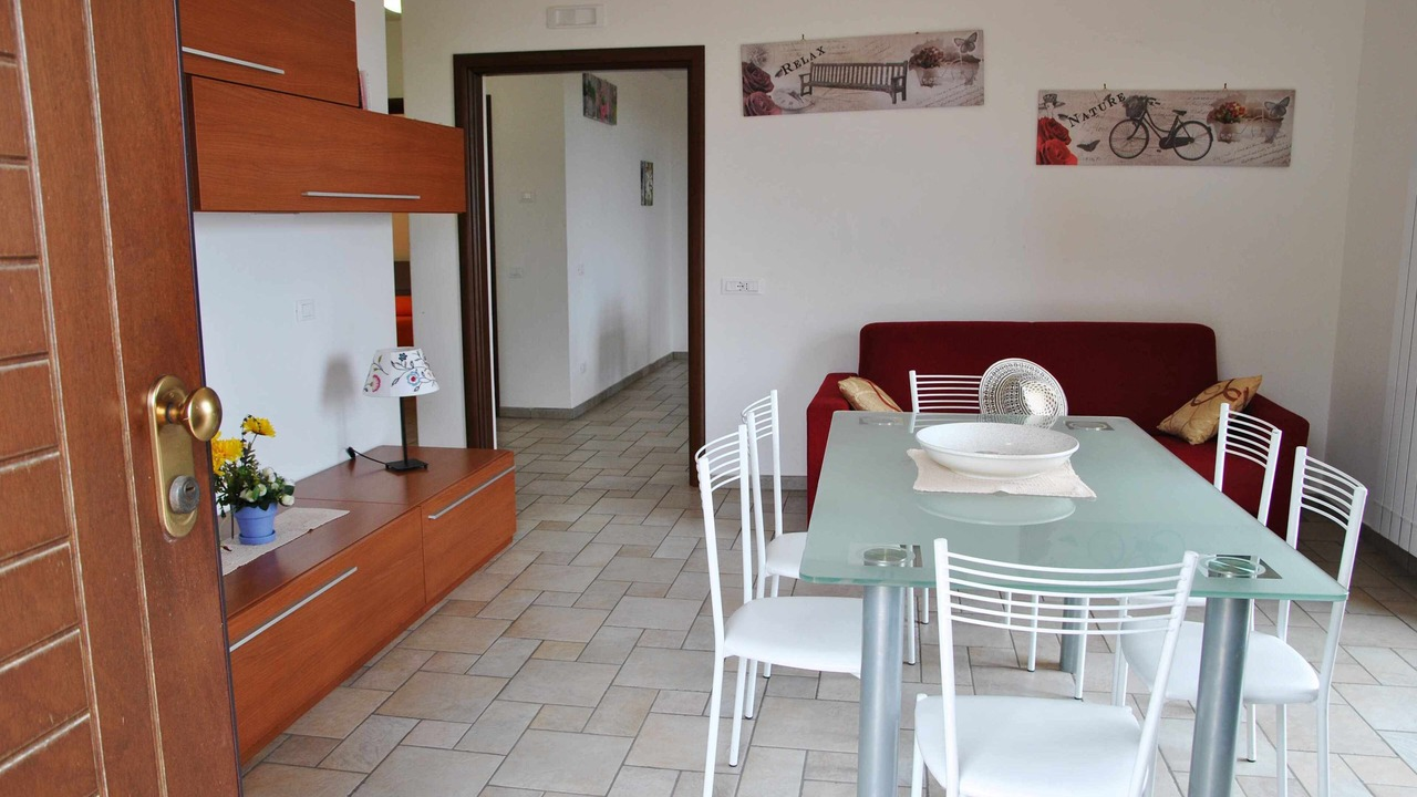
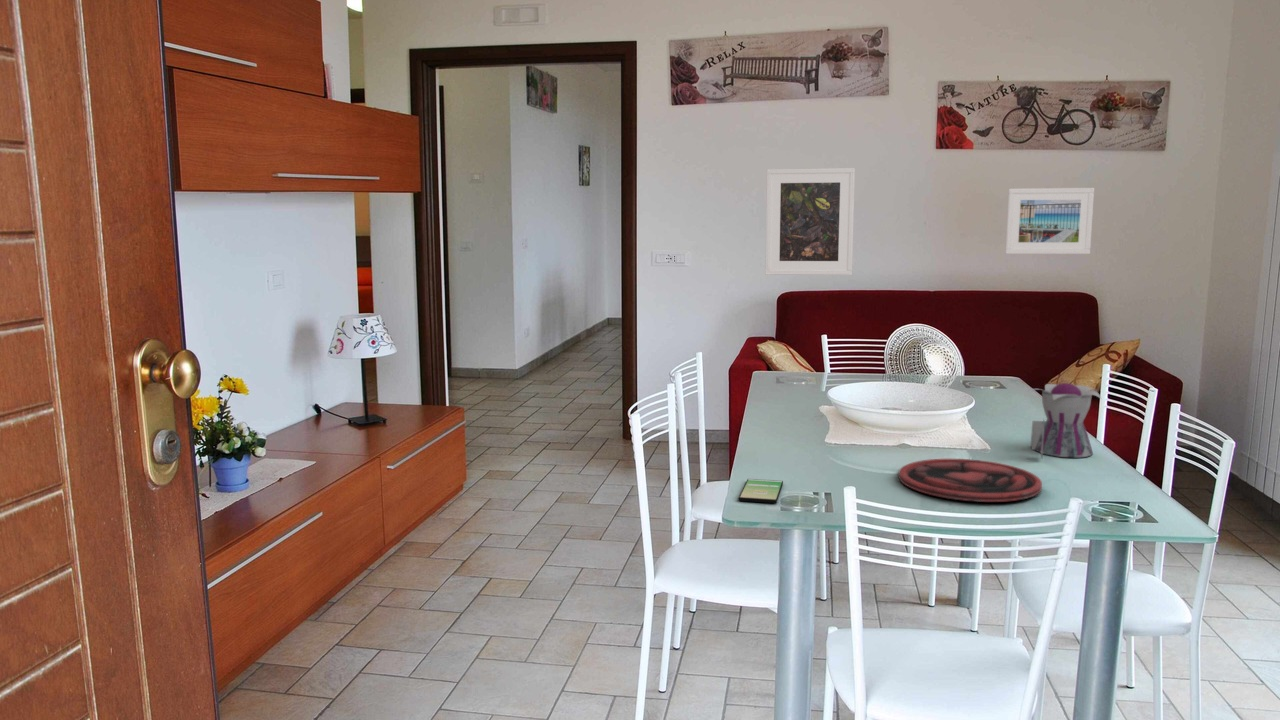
+ teapot (1062, 418)
+ smartphone (765, 489)
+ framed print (809, 222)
+ plate (968, 478)
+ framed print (1049, 221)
